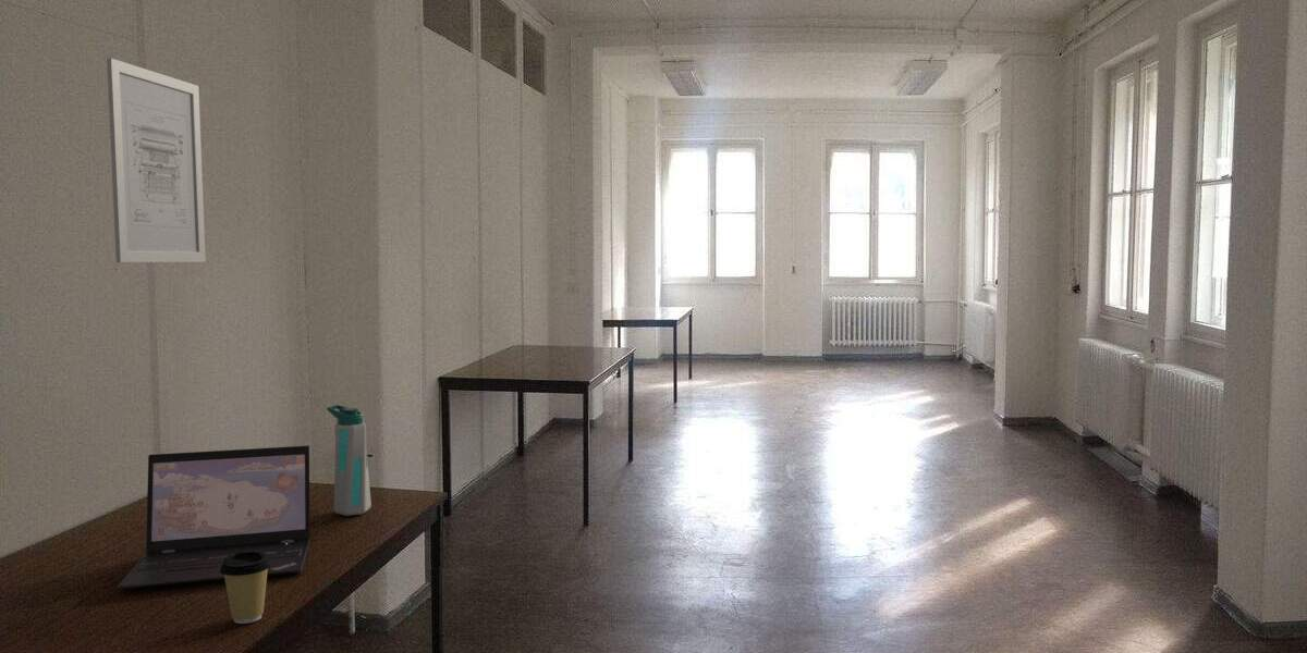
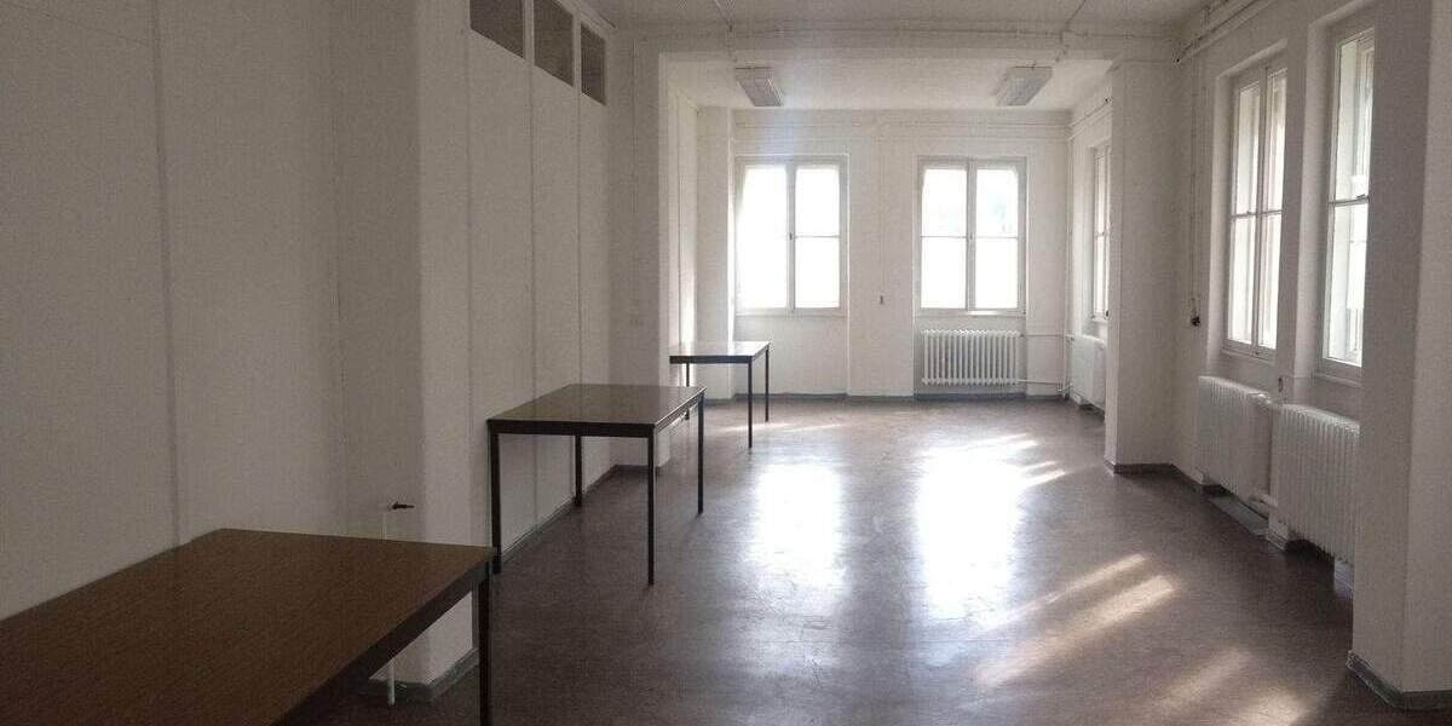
- laptop (221, 512)
- water bottle (349, 459)
- coffee cup (246, 588)
- wall art (160, 168)
